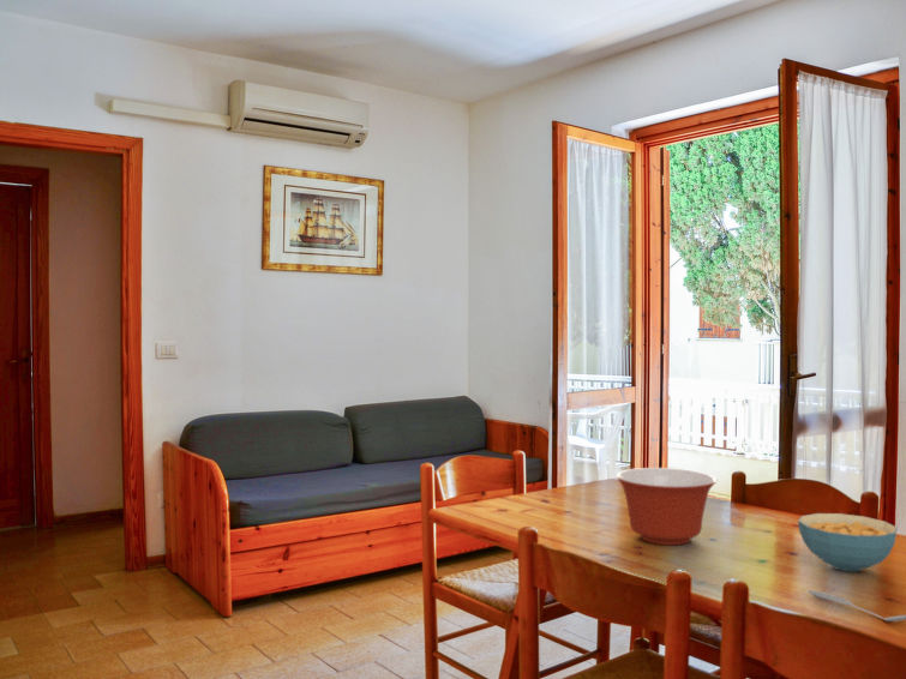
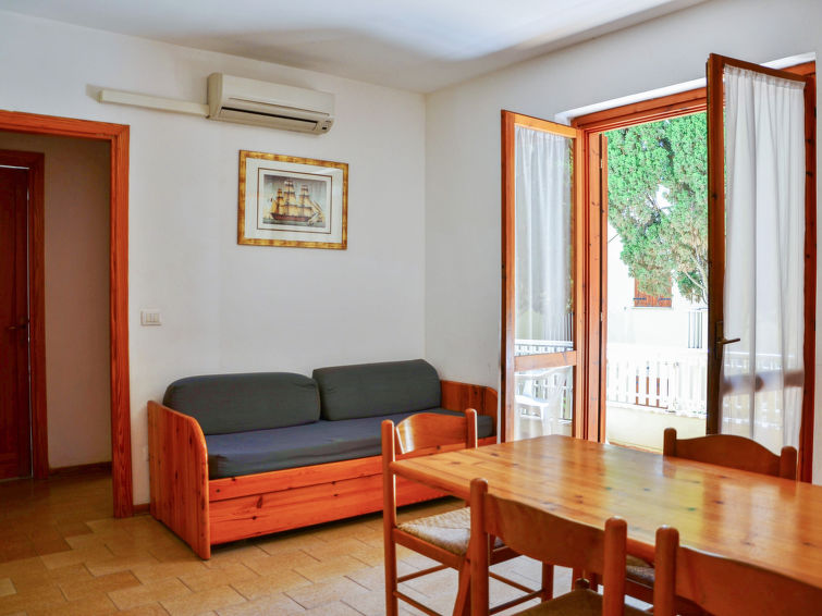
- mixing bowl (665, 506)
- spoon (856, 606)
- cereal bowl (846, 545)
